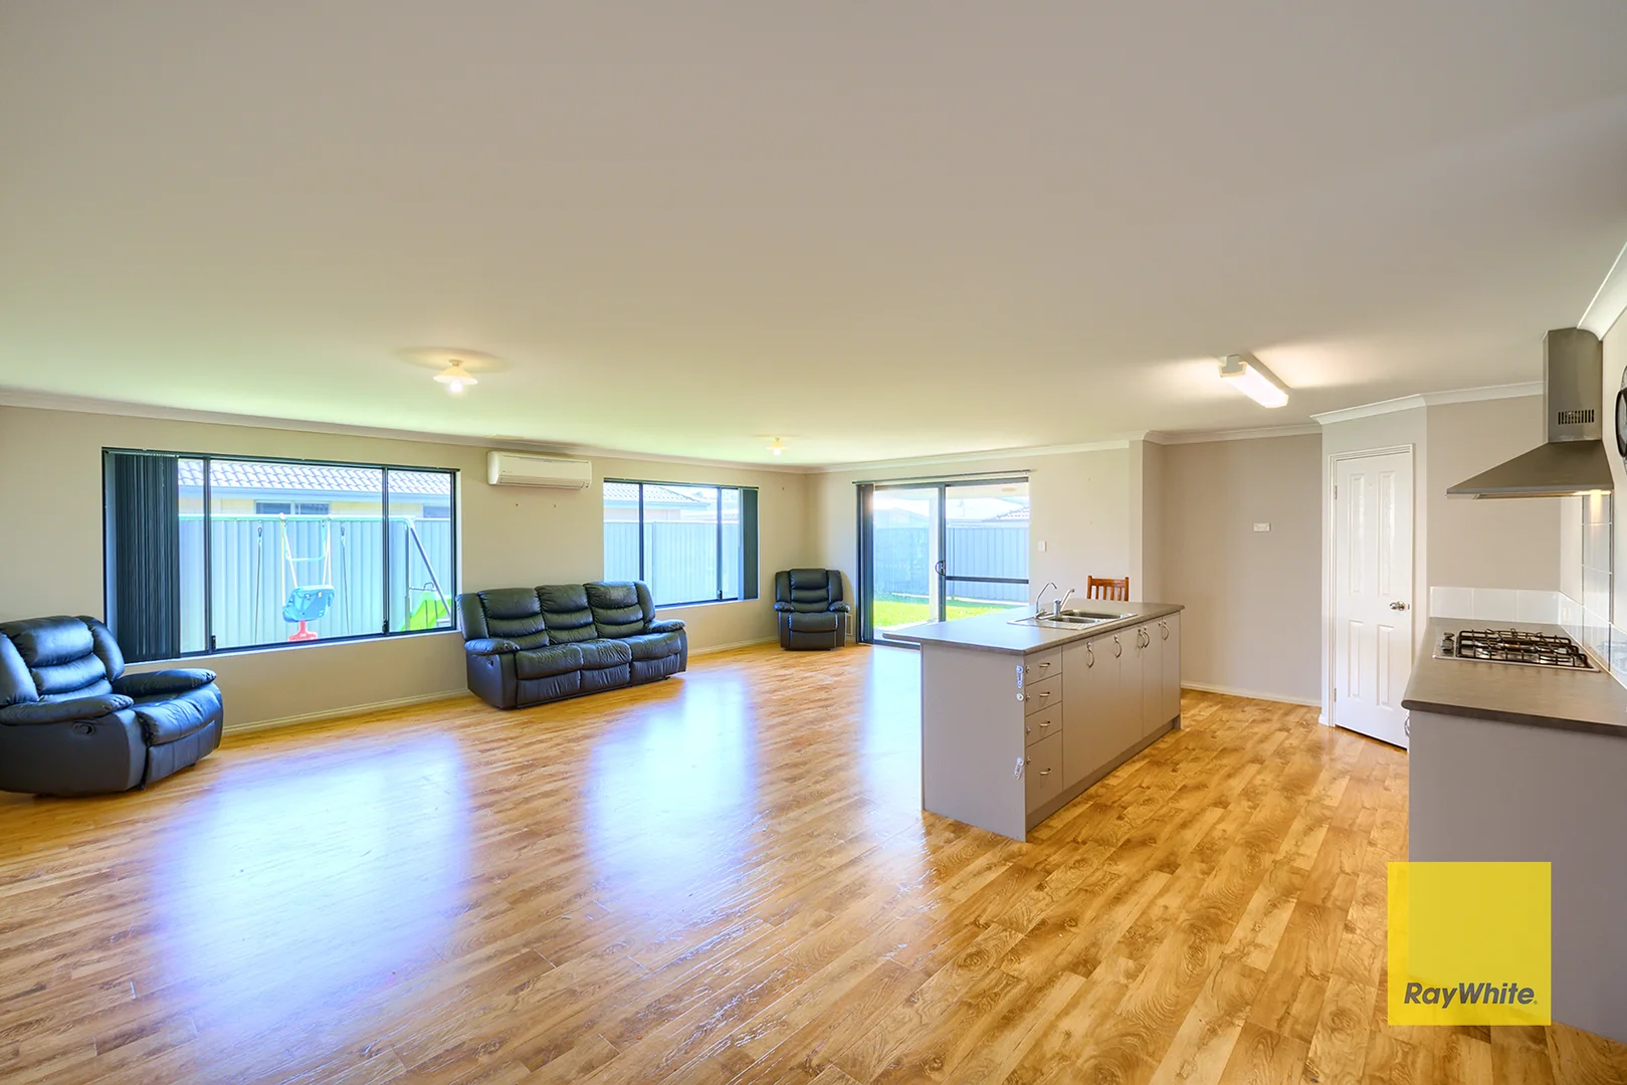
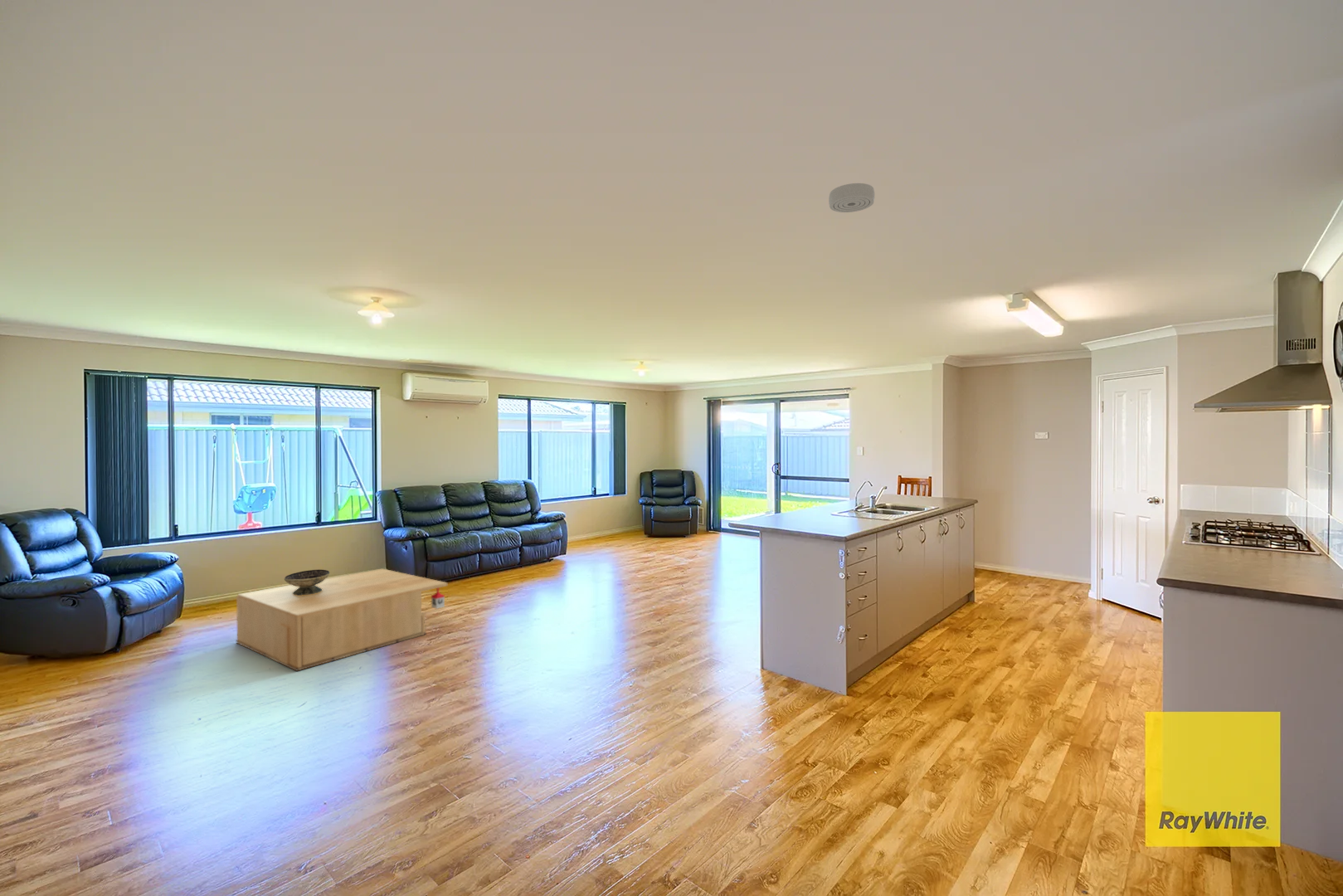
+ coffee table (346, 611)
+ decorative bowl (307, 582)
+ smoke detector (851, 198)
